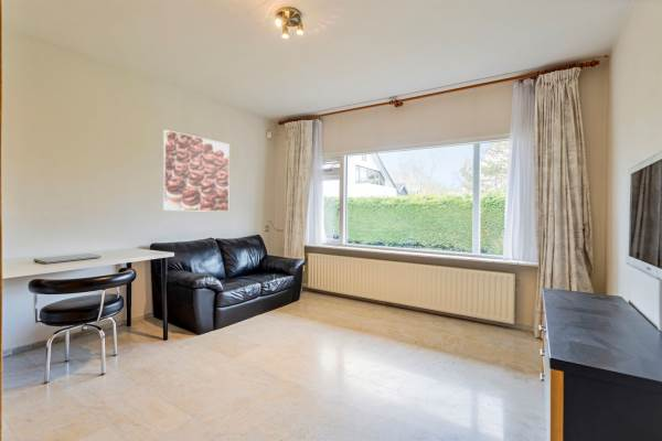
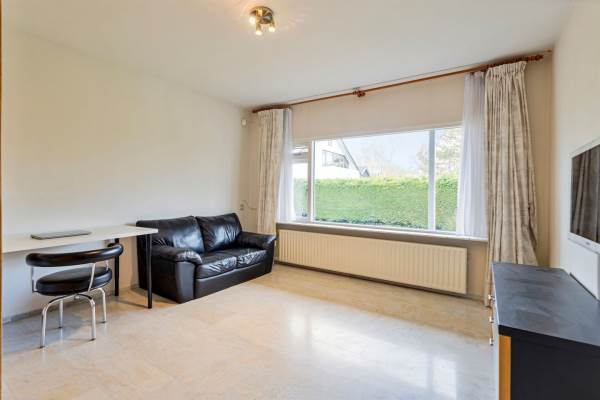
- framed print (199, 174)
